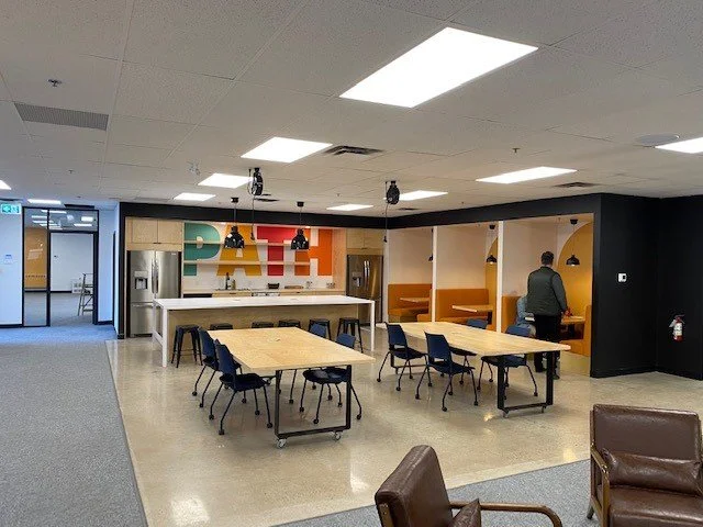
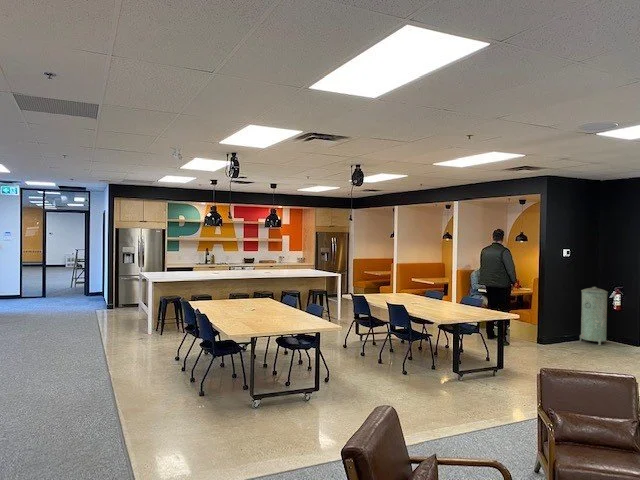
+ trash can (594, 314)
